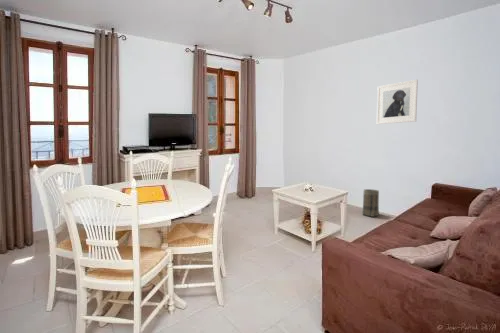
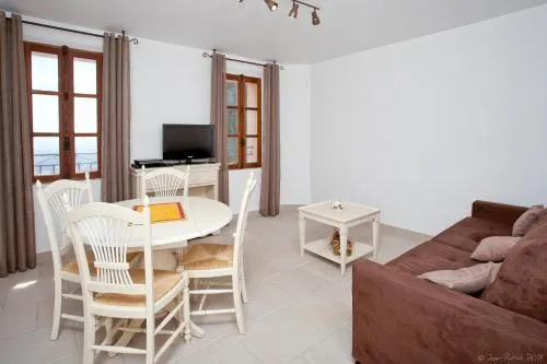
- basket (370, 202)
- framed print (396, 103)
